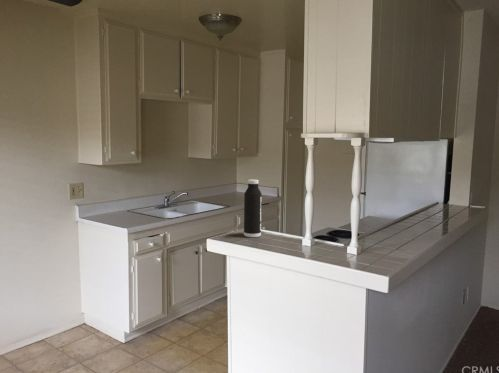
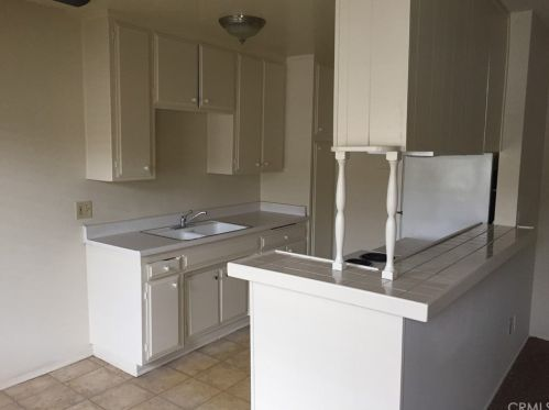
- water bottle (252, 207)
